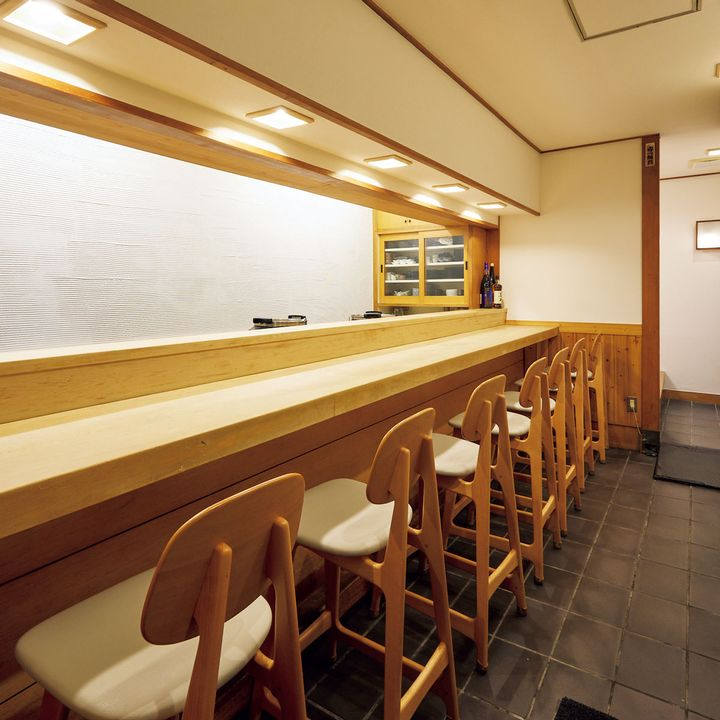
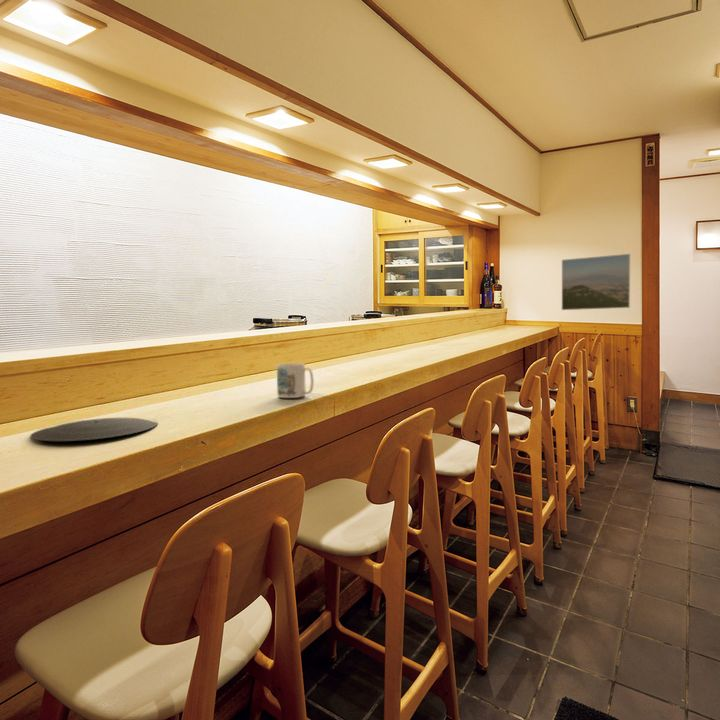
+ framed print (594, 283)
+ plate (97, 425)
+ mug (295, 380)
